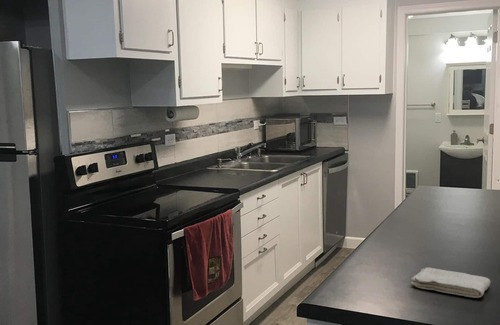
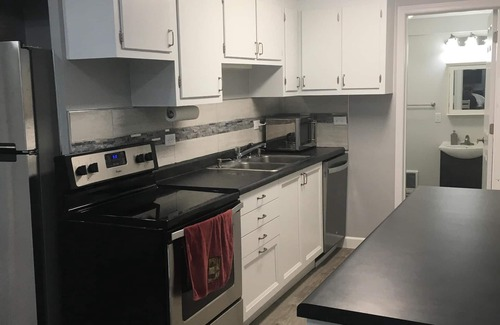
- washcloth (450, 281)
